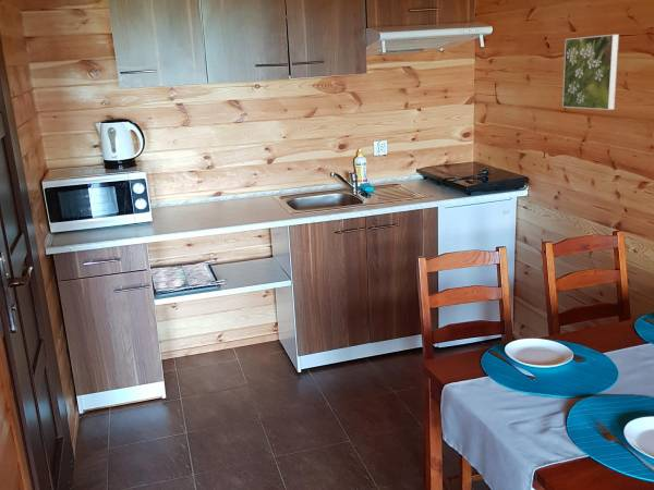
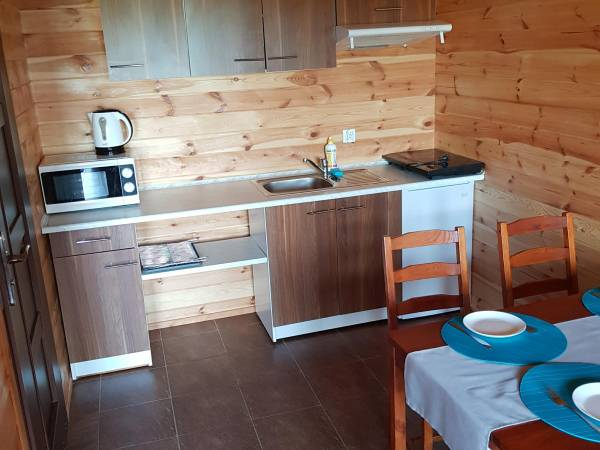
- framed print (589, 73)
